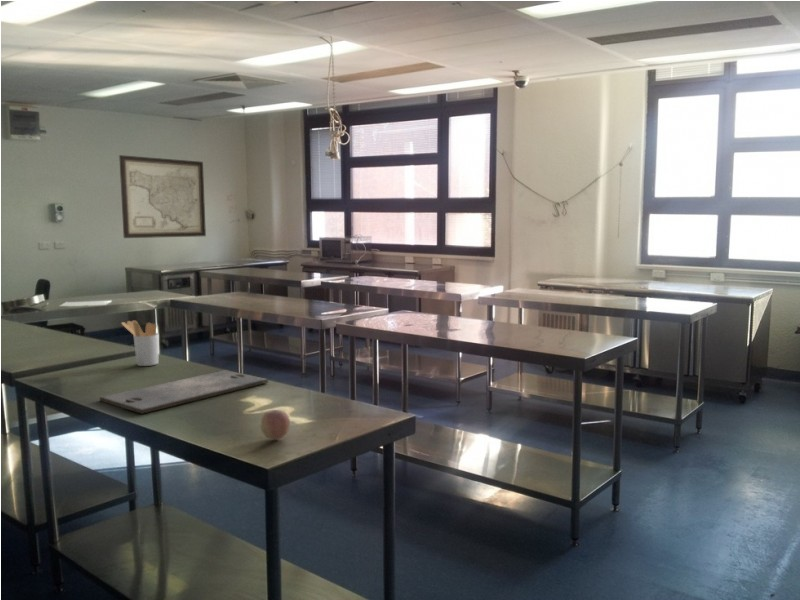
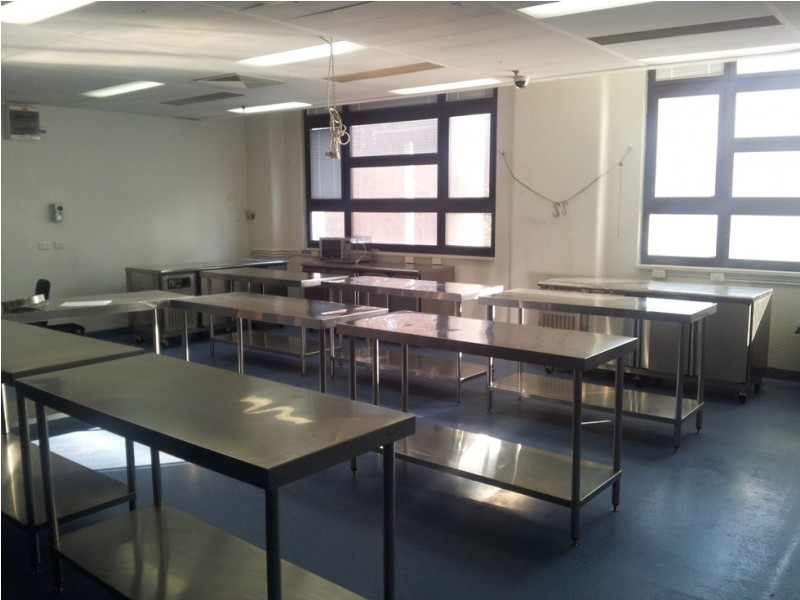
- fruit (275, 424)
- cutting board (188, 389)
- utensil holder (141, 341)
- wall art (165, 198)
